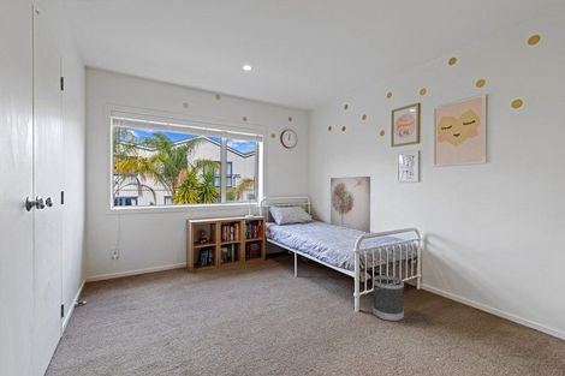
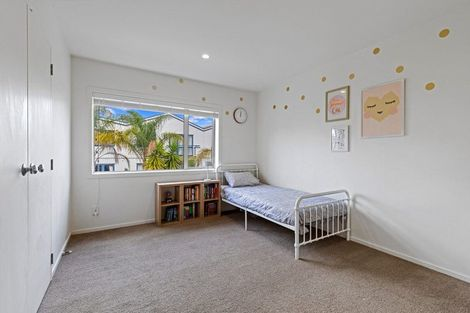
- wastebasket (387, 297)
- wall art (349, 203)
